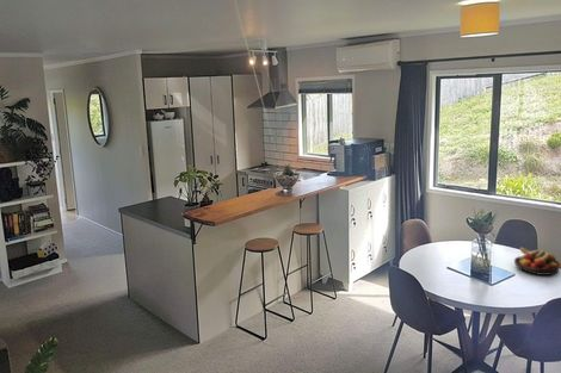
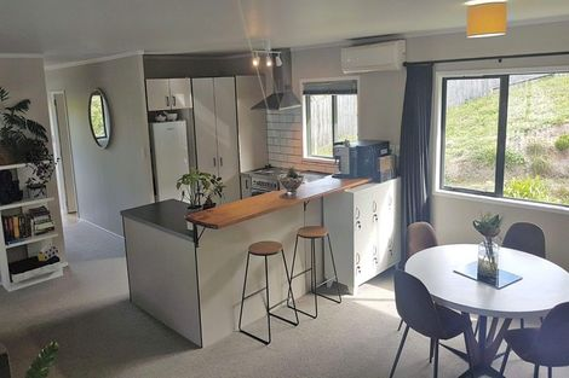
- fruit bowl (536, 260)
